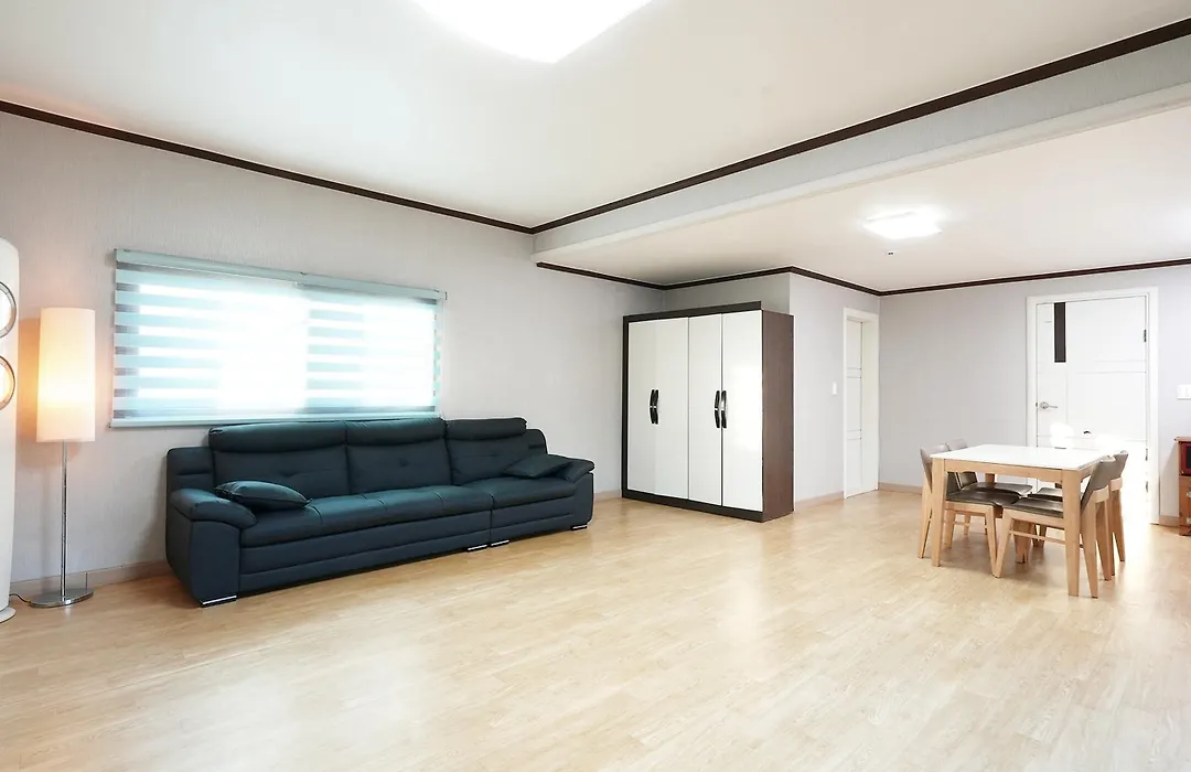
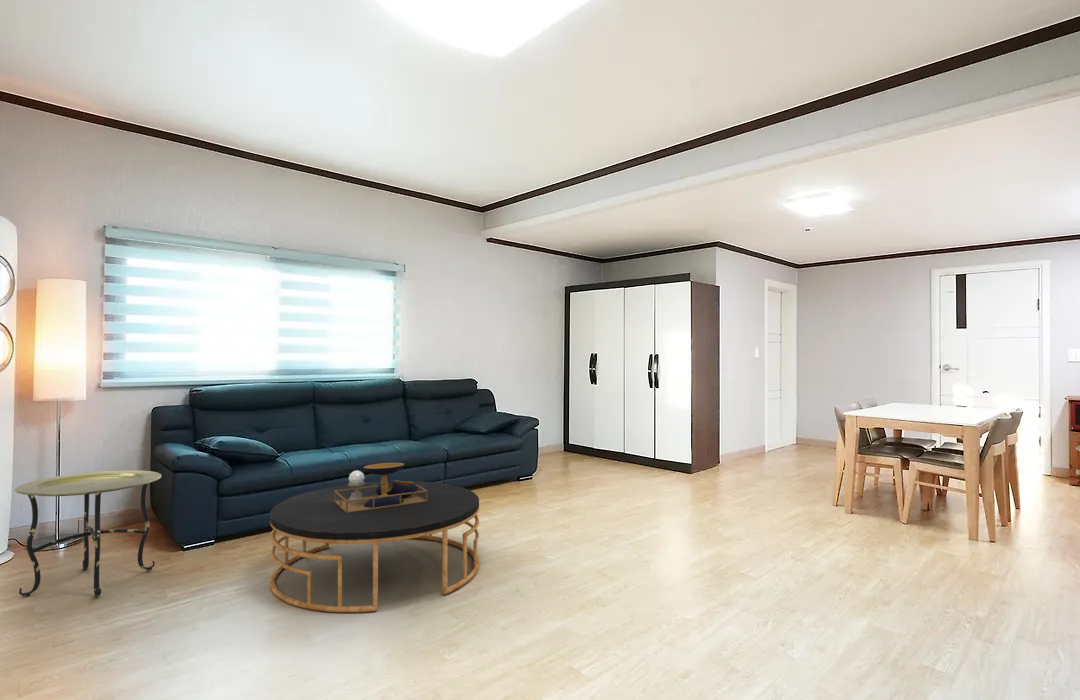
+ side table (91, 531)
+ coffee table (379, 516)
